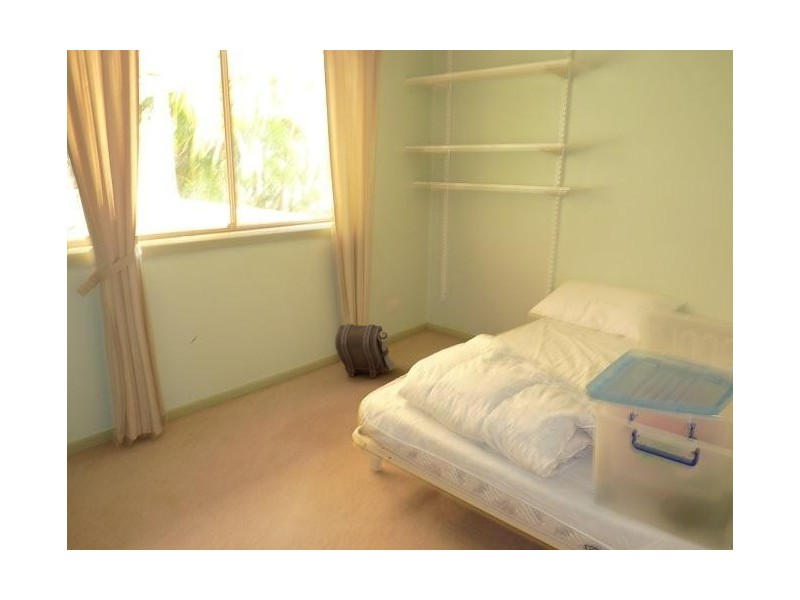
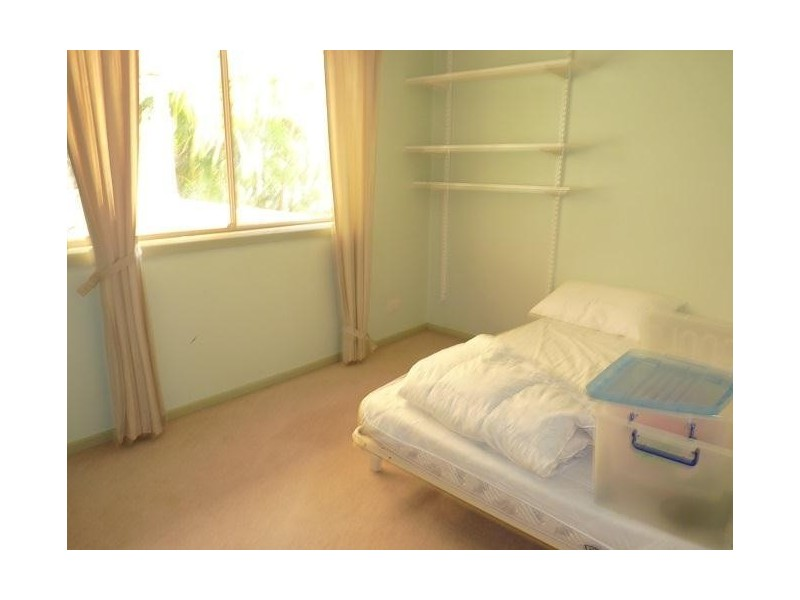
- pouch (363, 349)
